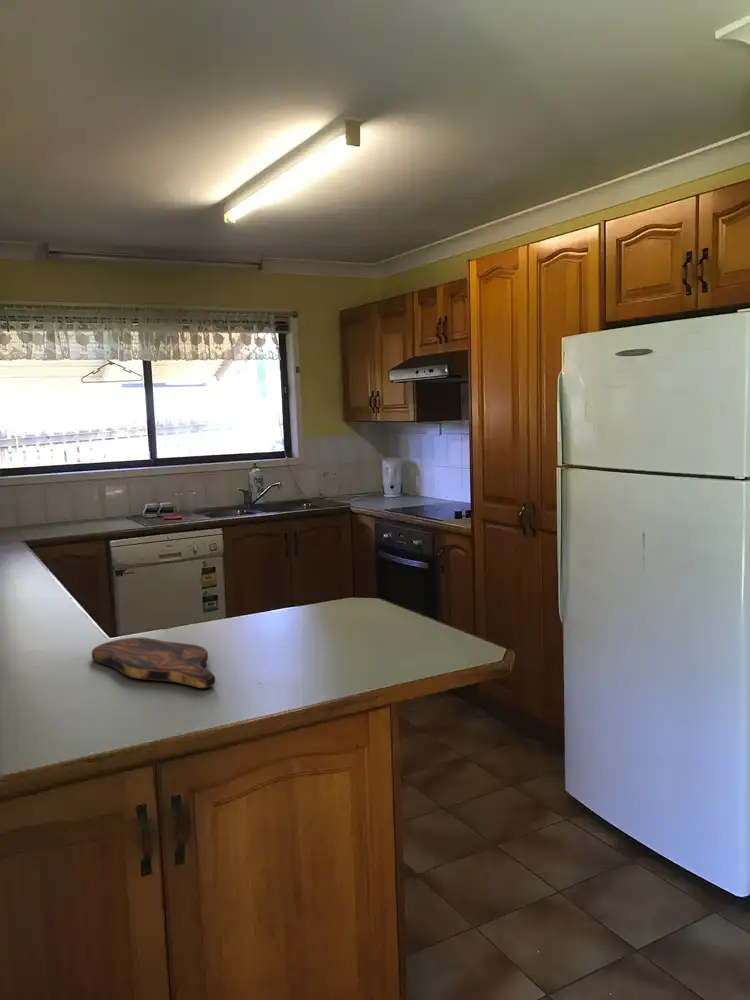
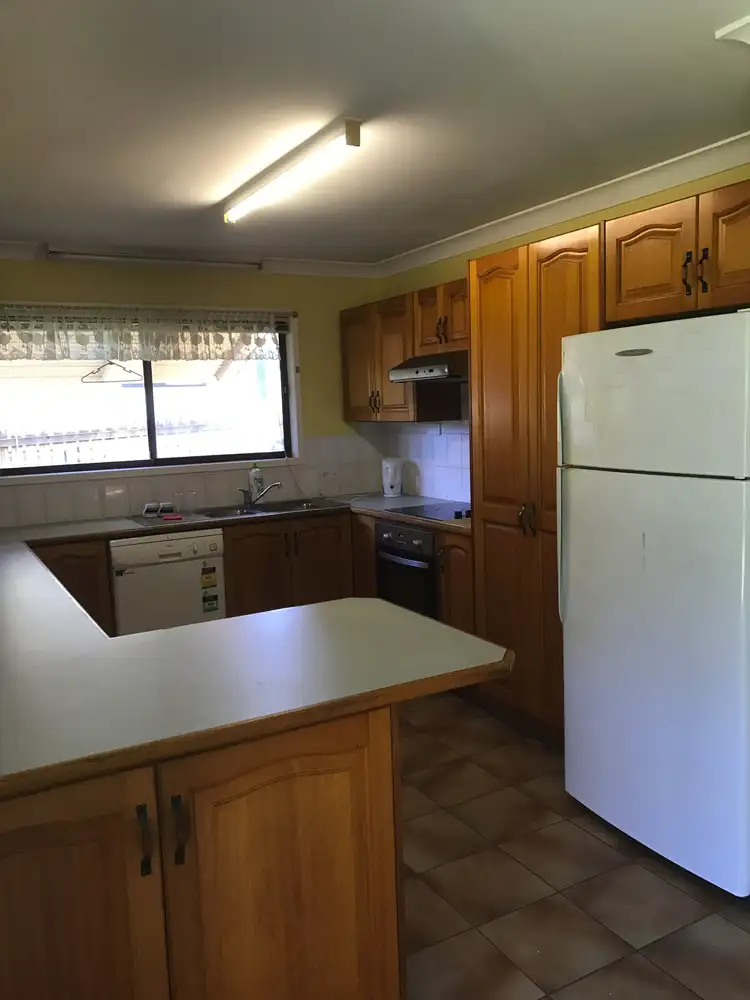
- cutting board (162, 660)
